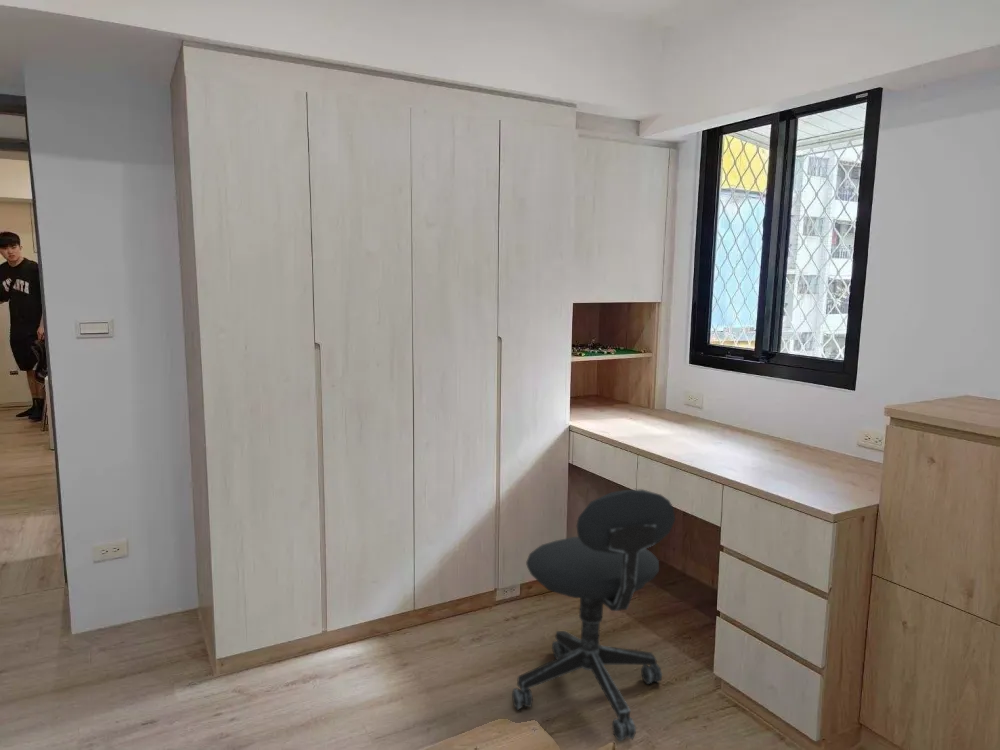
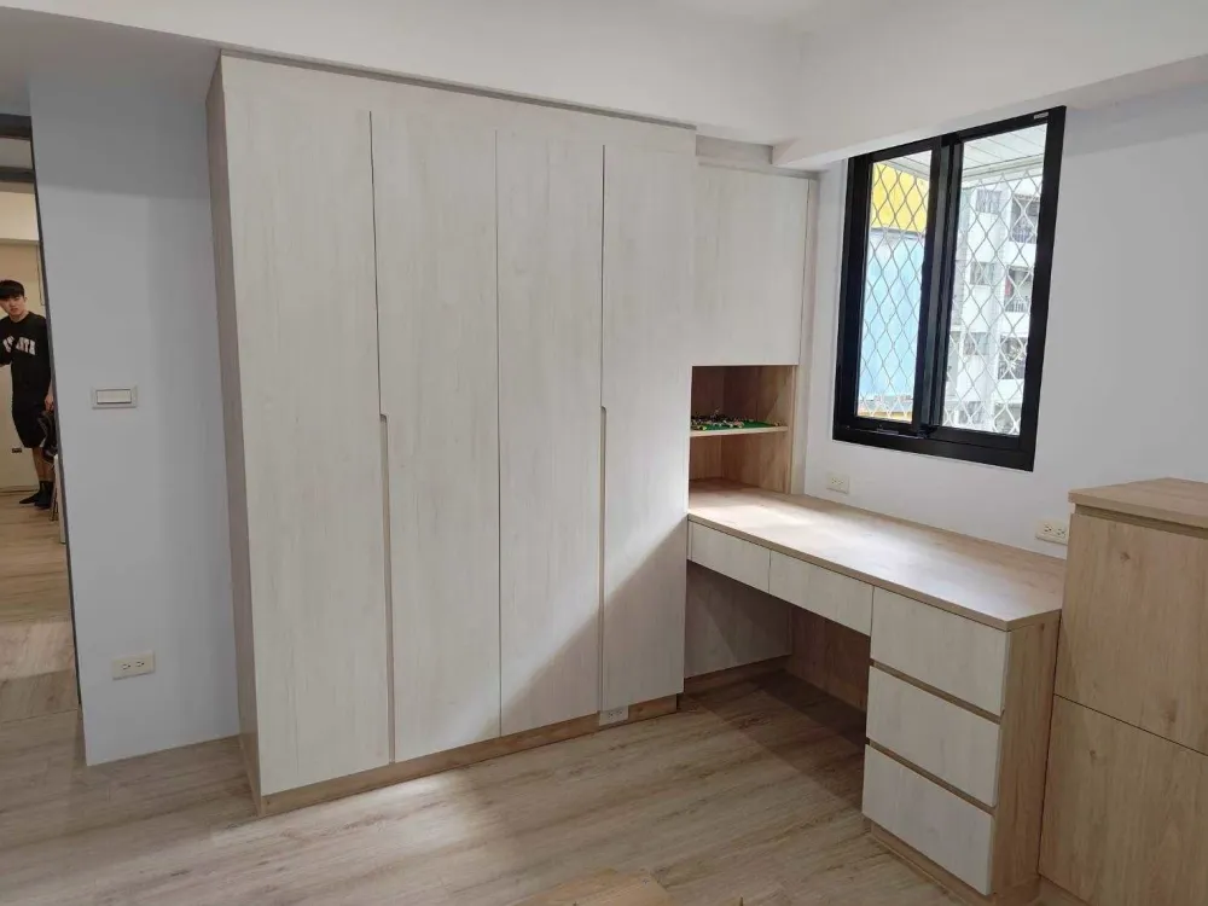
- office chair (592, 585)
